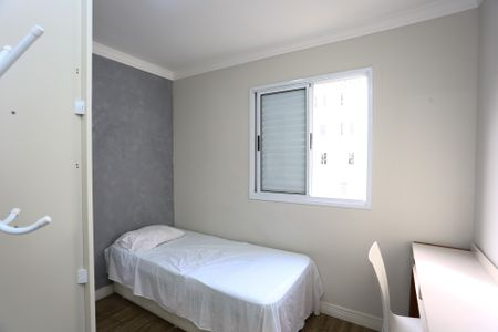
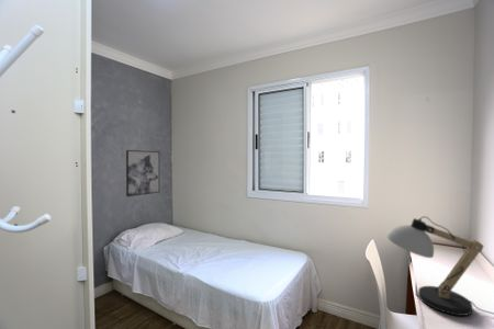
+ desk lamp (433, 256)
+ wall art (144, 172)
